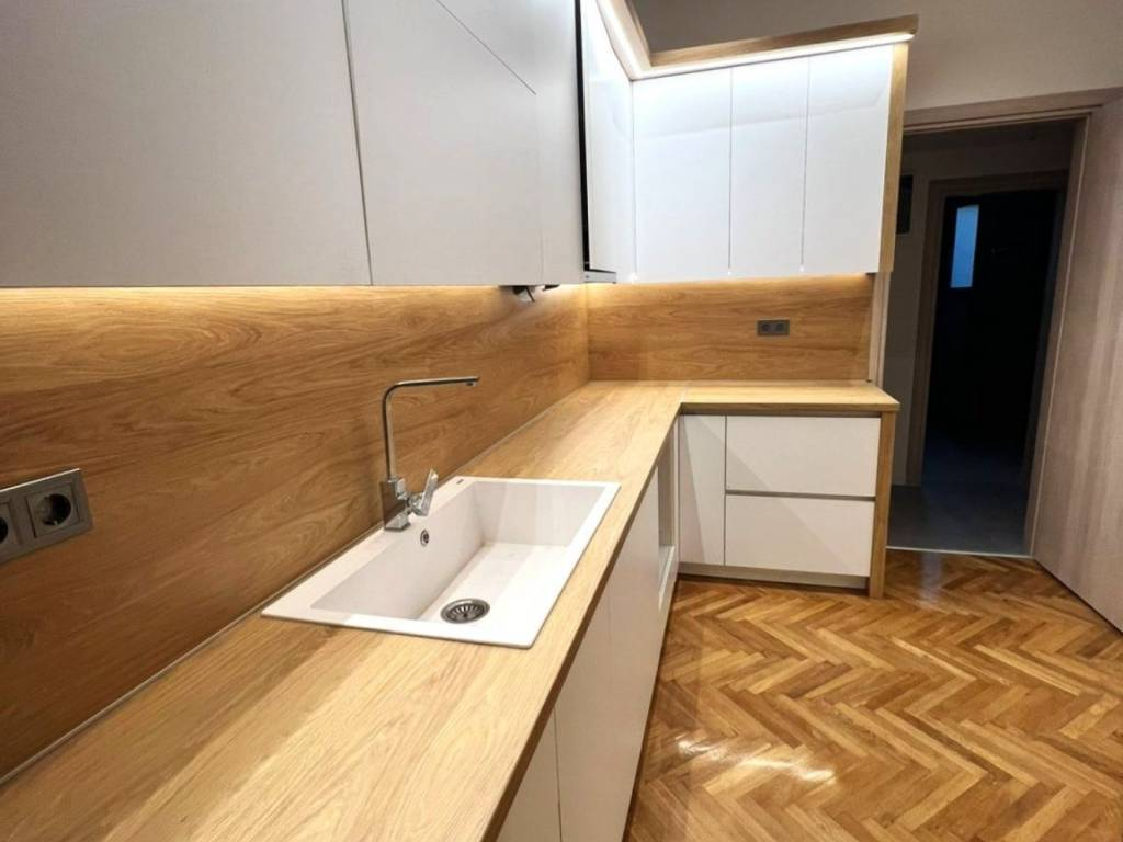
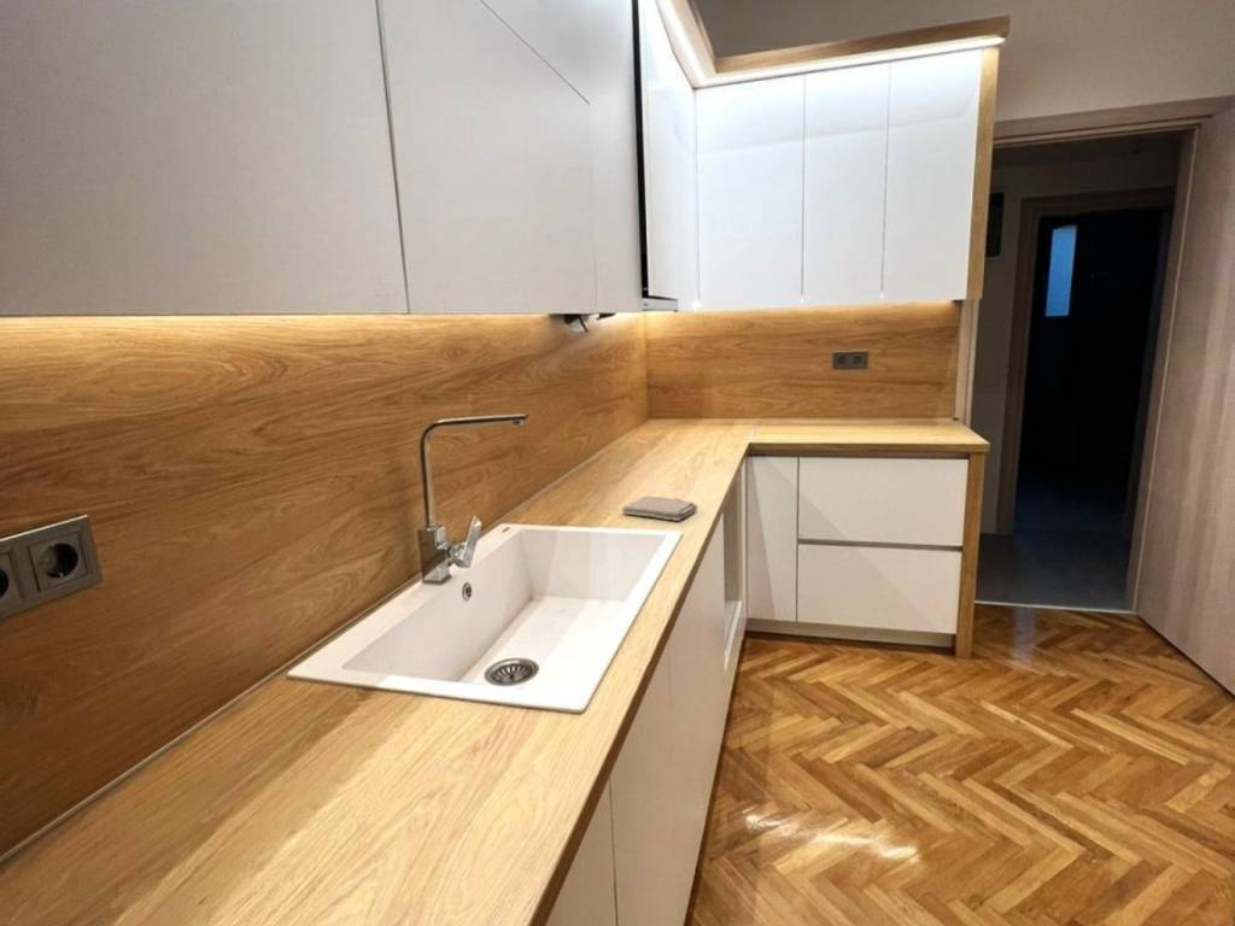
+ washcloth (660, 506)
